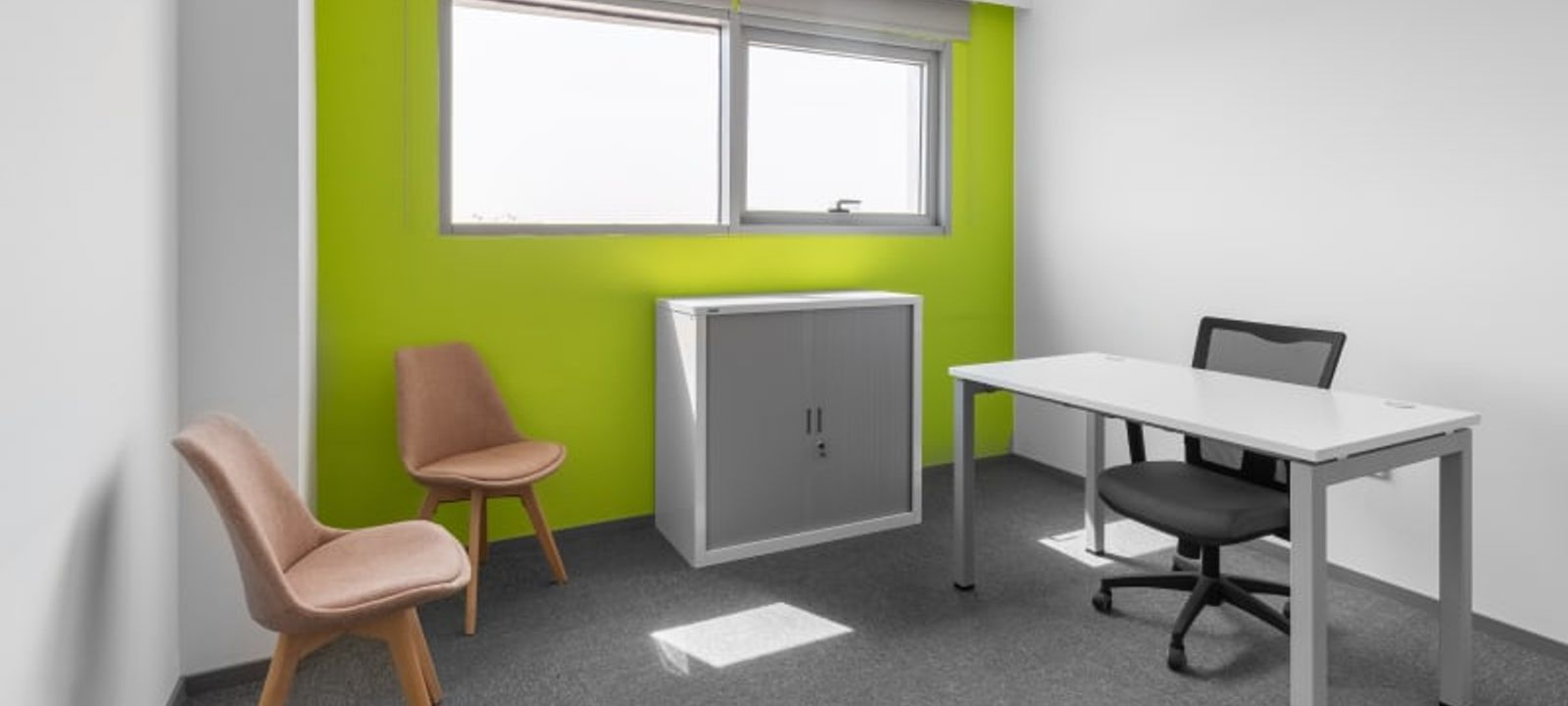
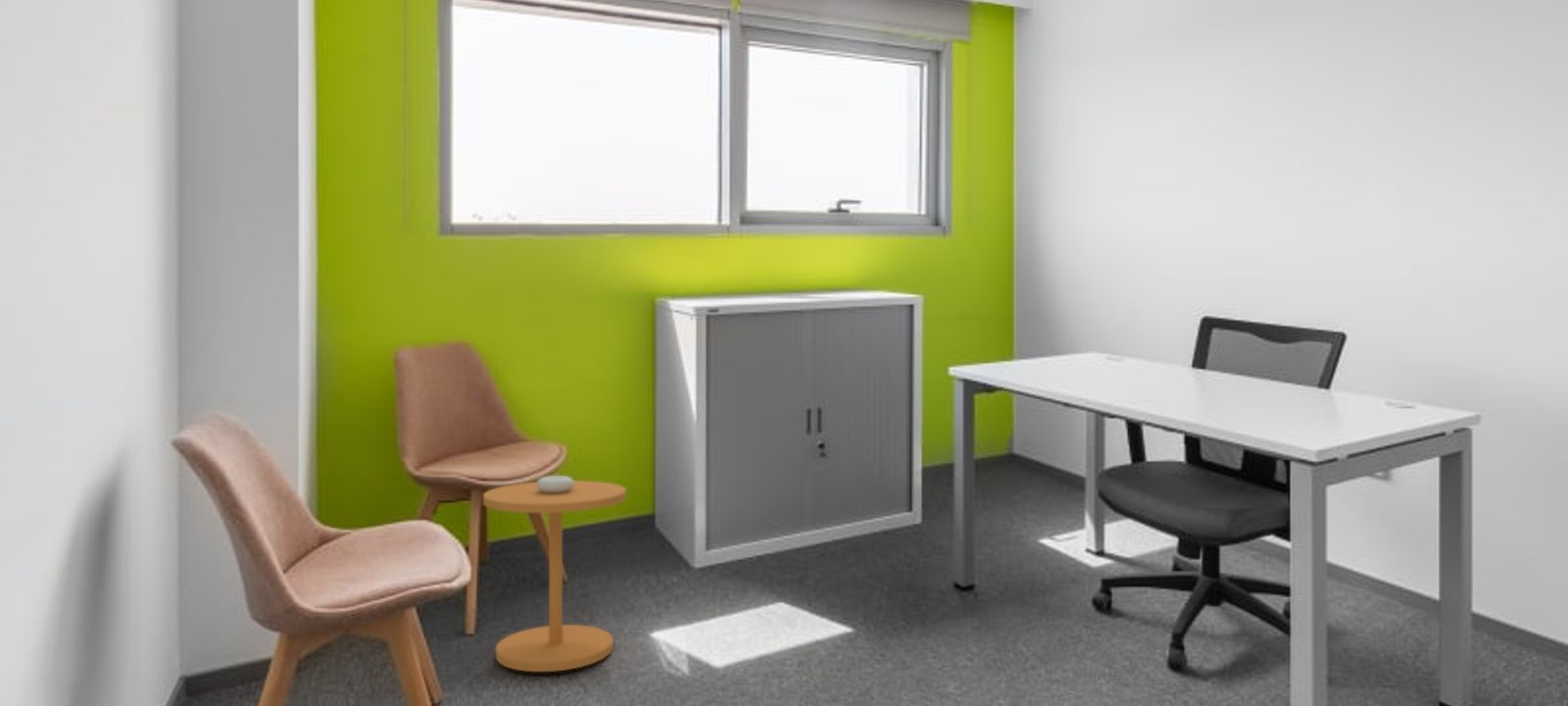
+ side table (556, 564)
